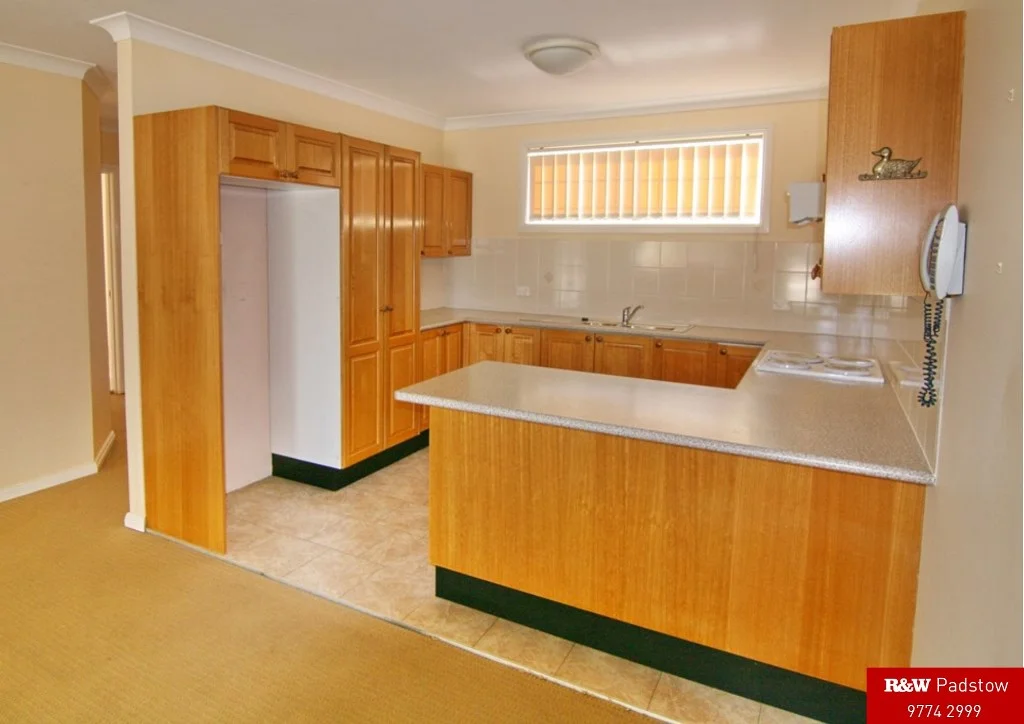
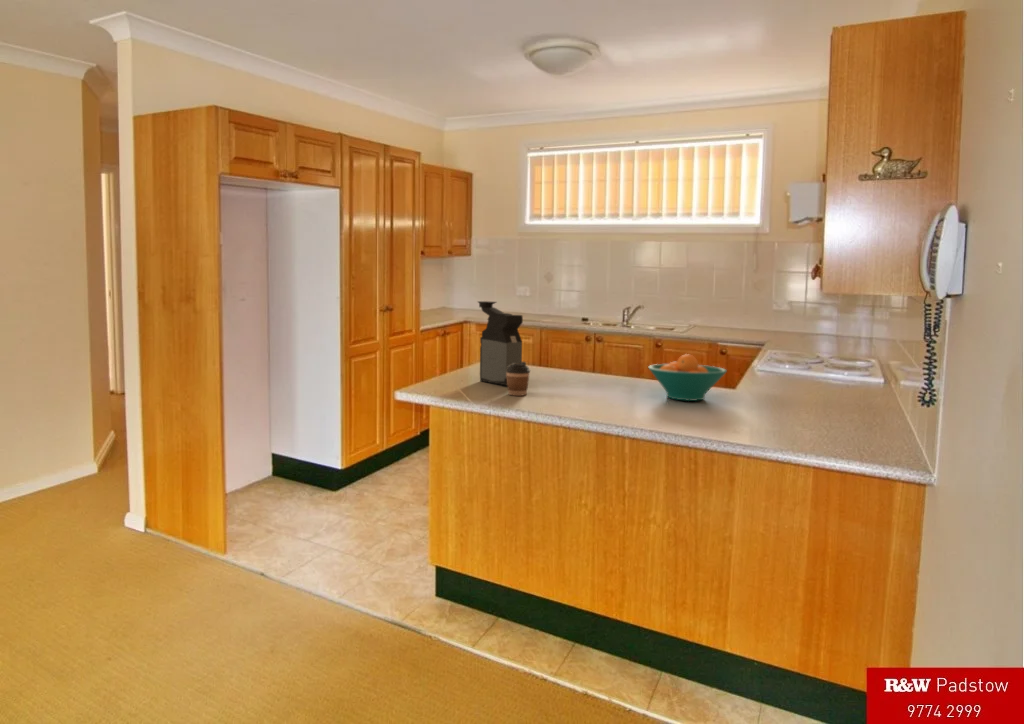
+ coffee maker (499, 342)
+ fruit bowl (686, 376)
+ coffee cup (517, 378)
